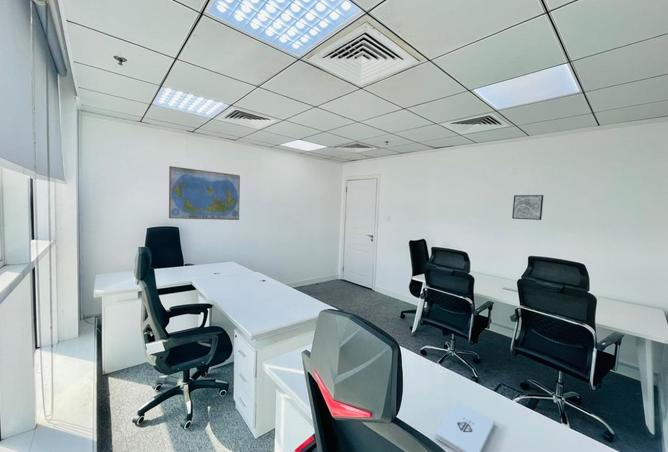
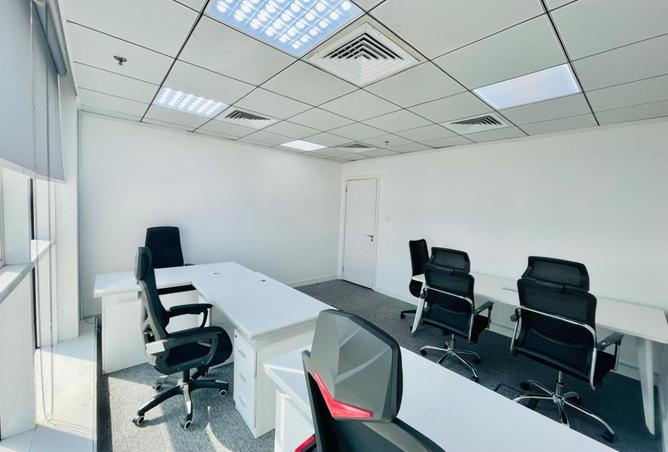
- wall art (527, 207)
- world map (207, 195)
- notepad (465, 428)
